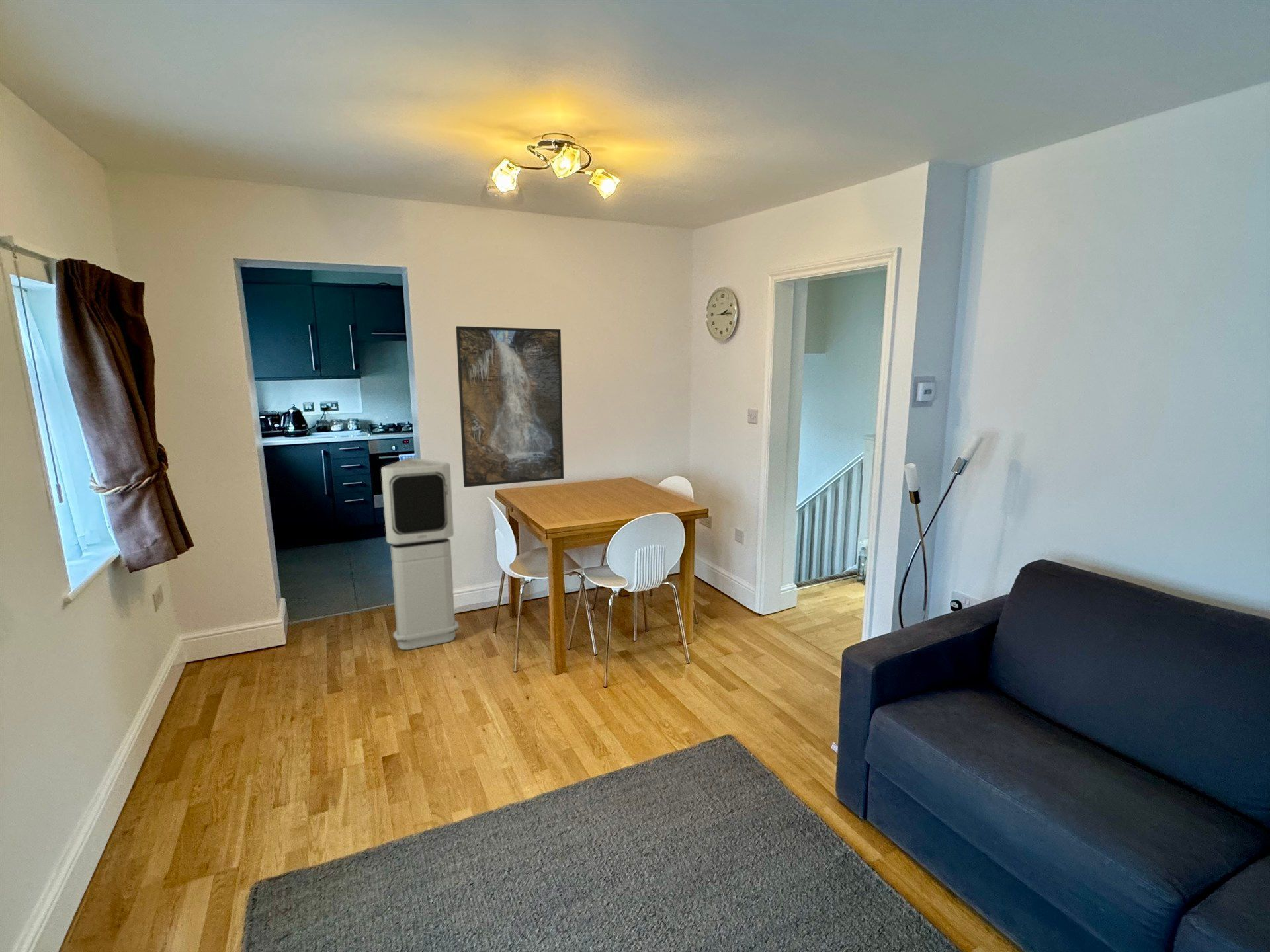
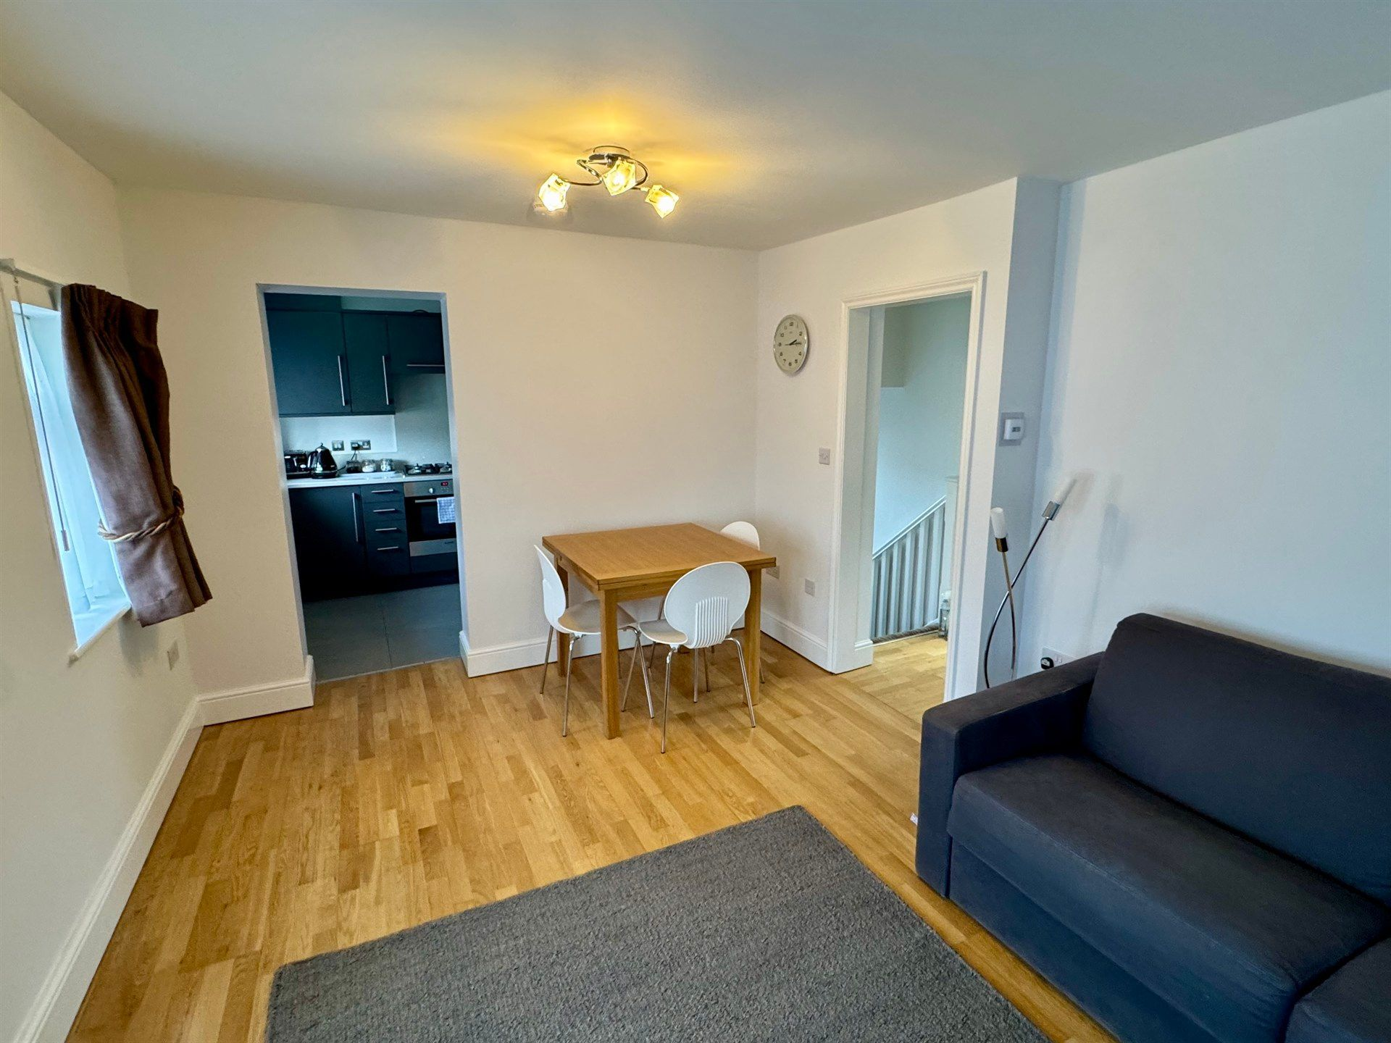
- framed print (513, 407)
- air purifier (419, 550)
